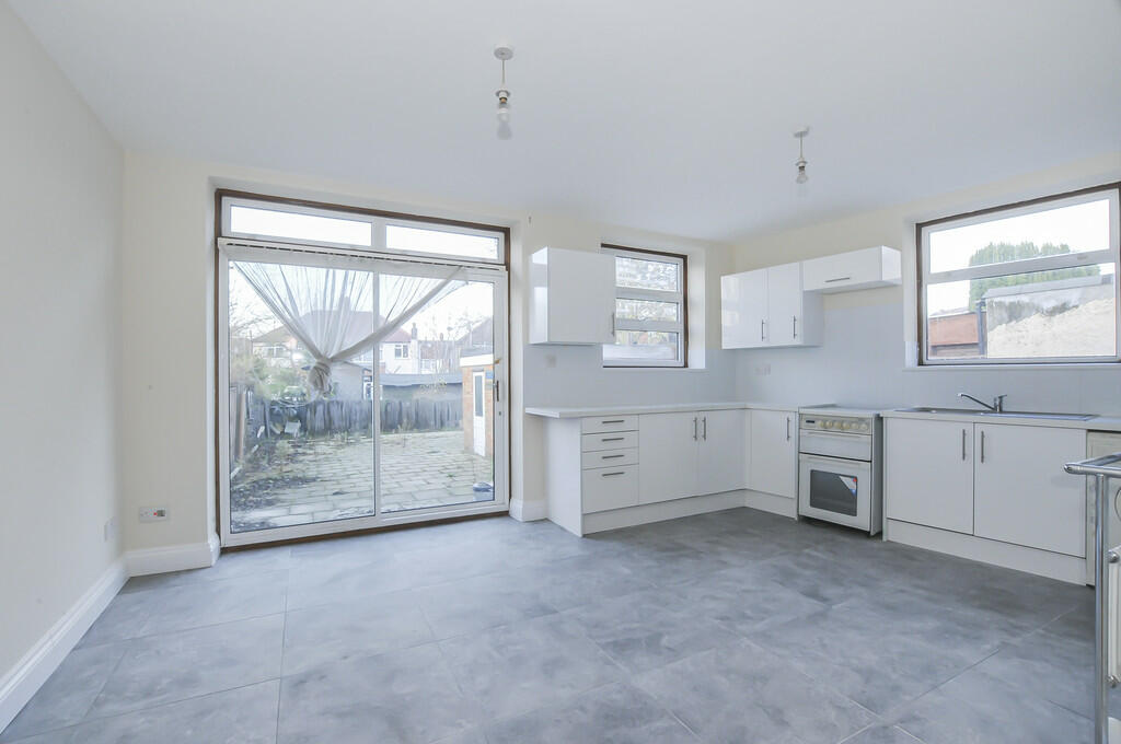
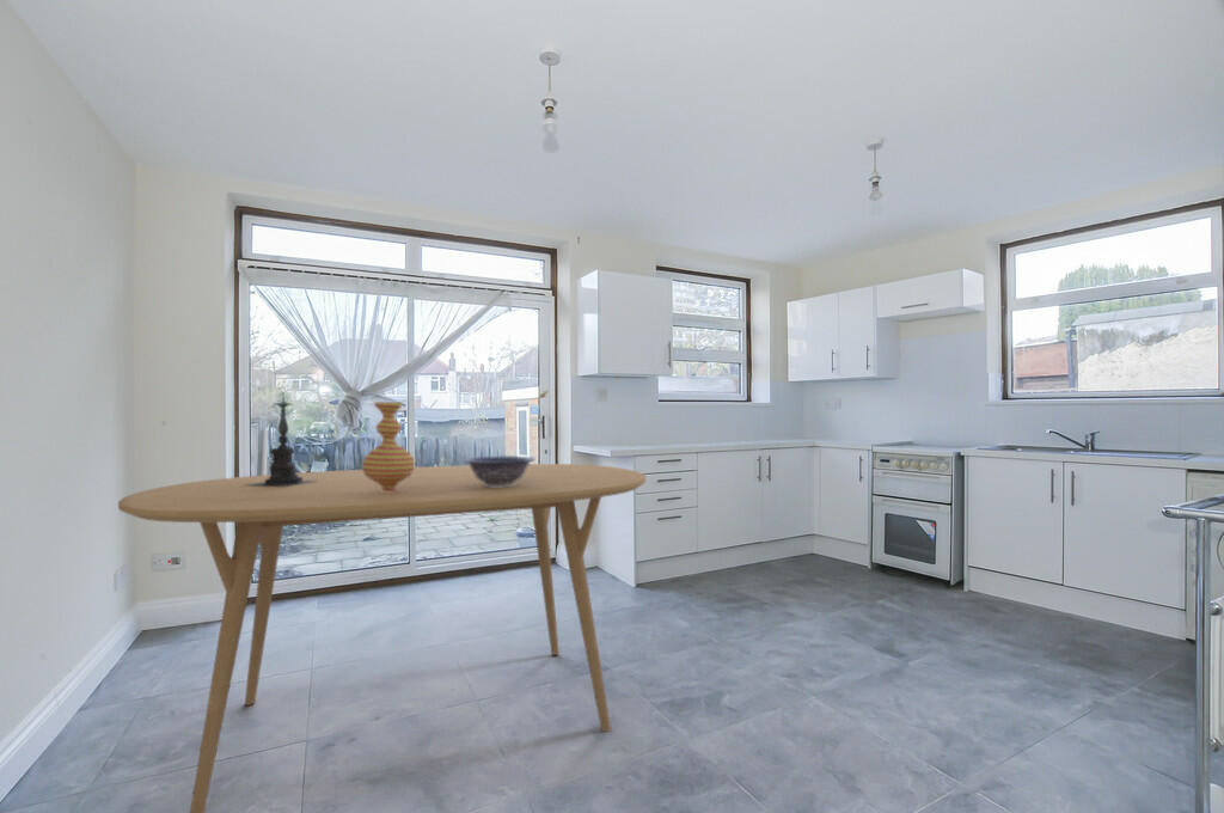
+ vase (388, 446)
+ decorative bowl (500, 471)
+ candle holder (282, 435)
+ dining table (409, 516)
